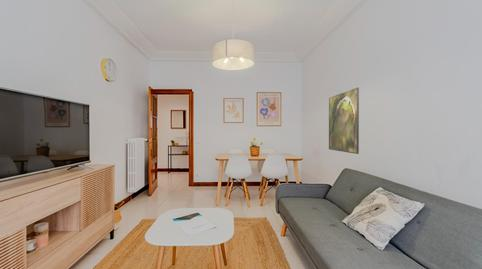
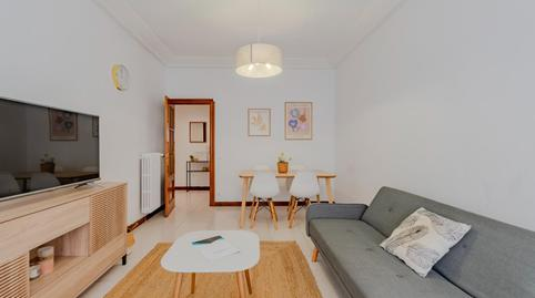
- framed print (341, 122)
